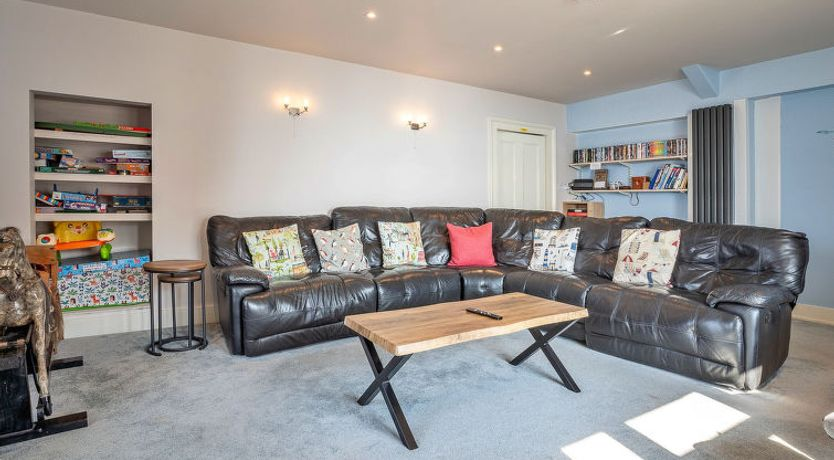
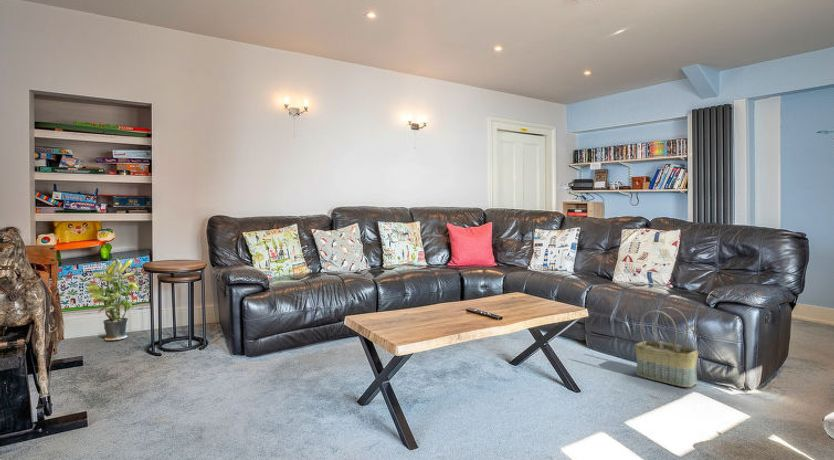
+ basket (665, 344)
+ potted plant (112, 298)
